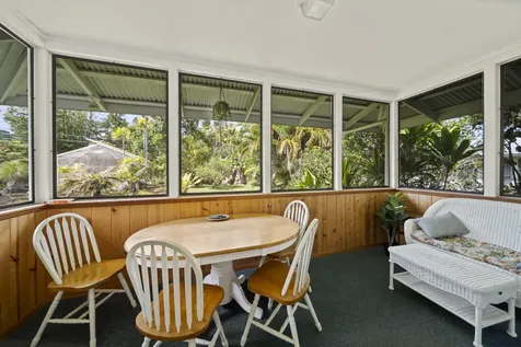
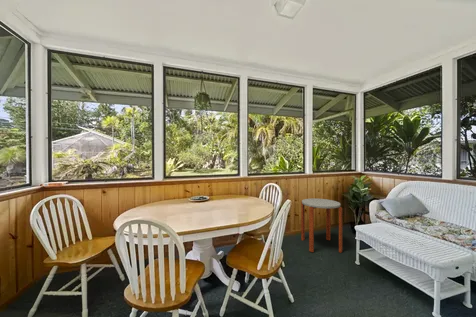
+ side table (326, 223)
